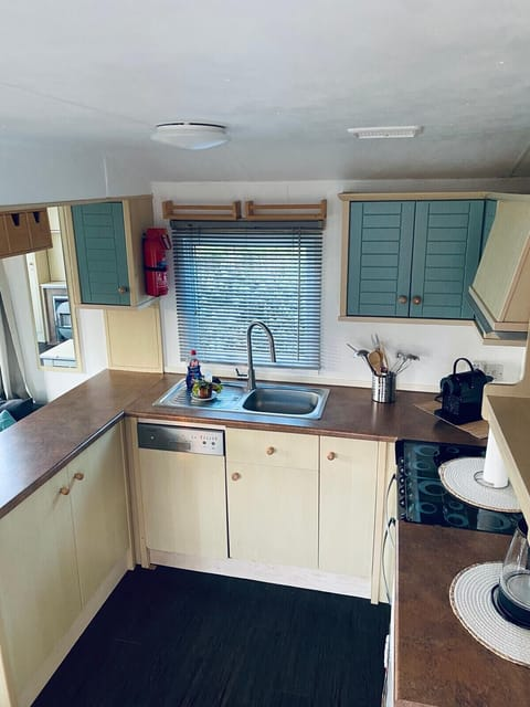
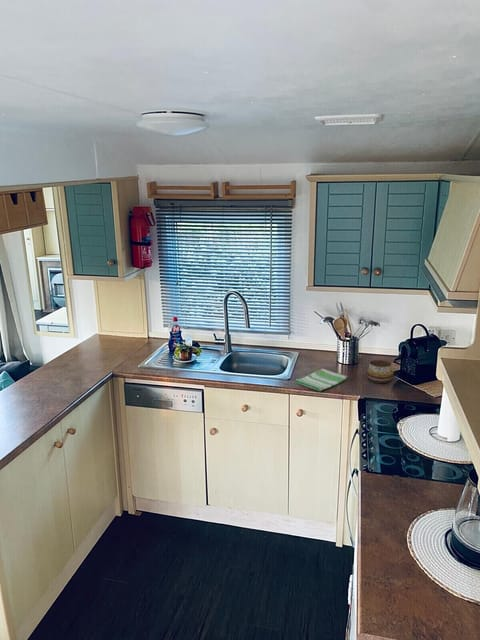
+ decorative bowl (380, 371)
+ dish towel (321, 379)
